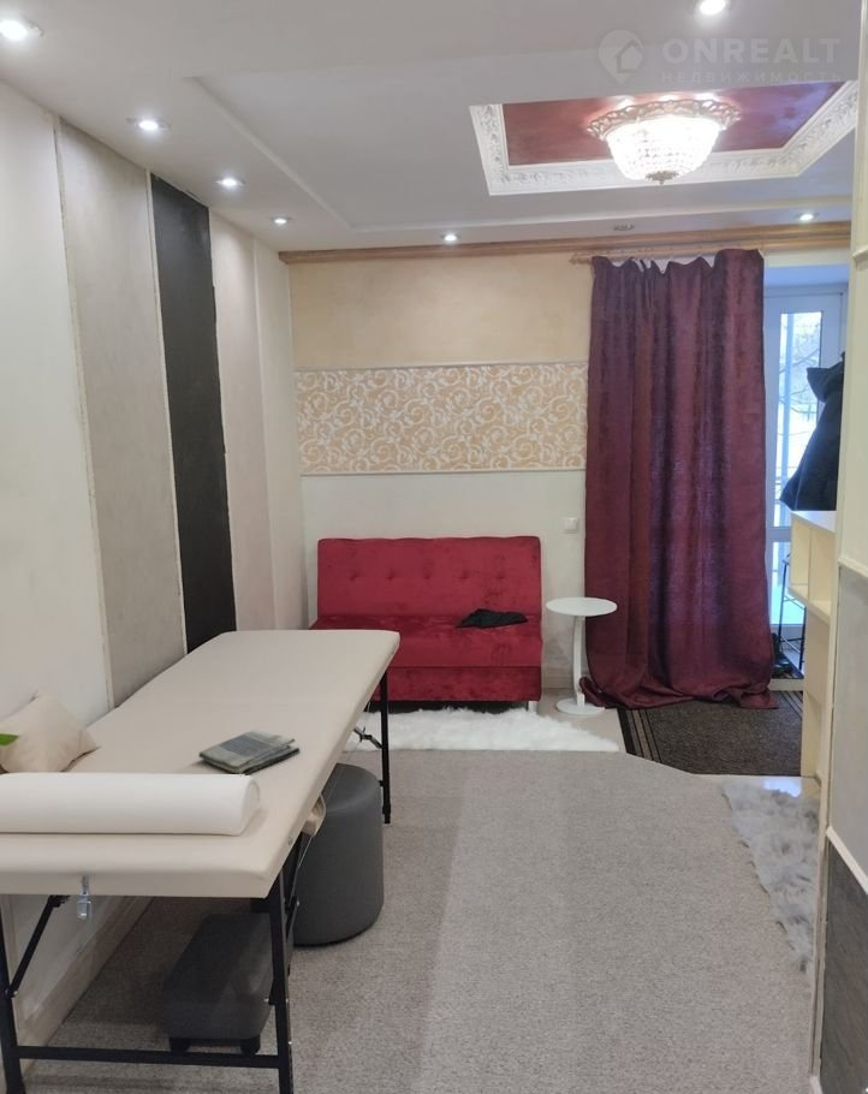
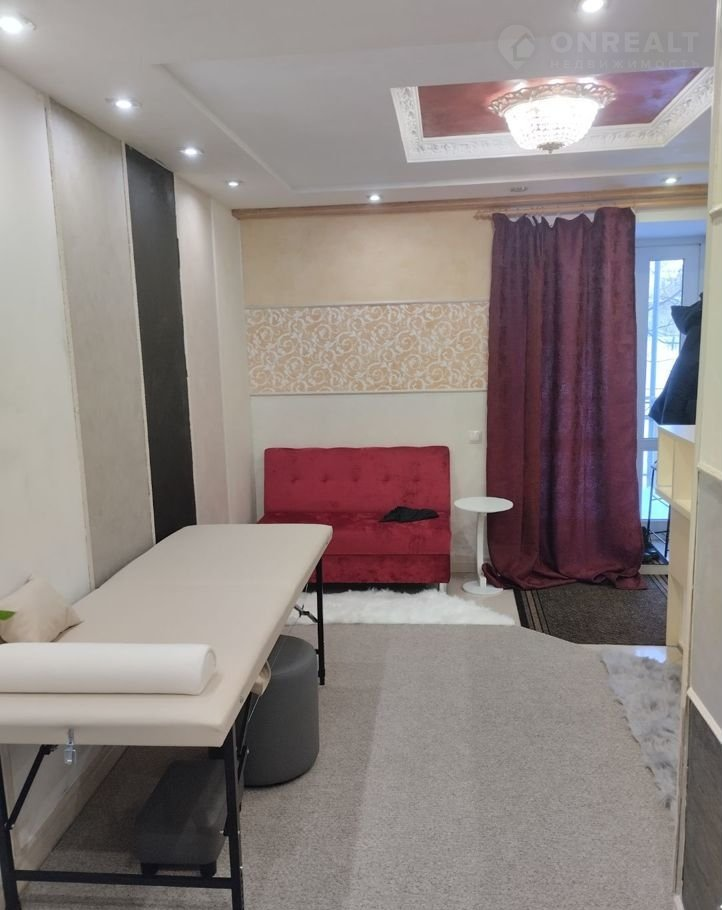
- dish towel (250, 749)
